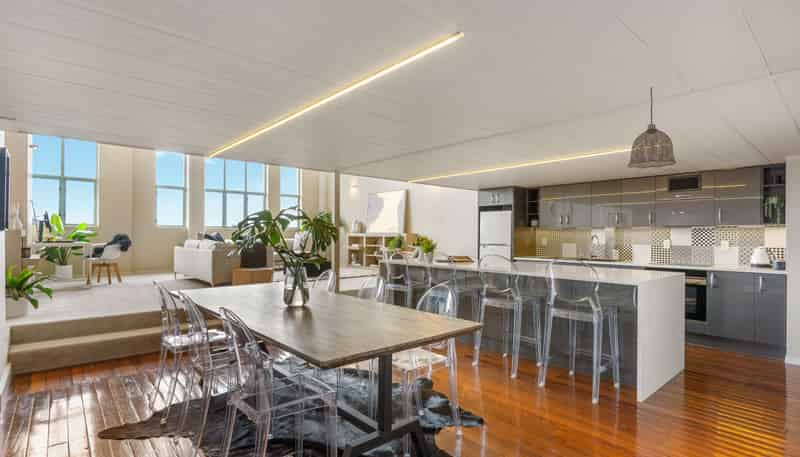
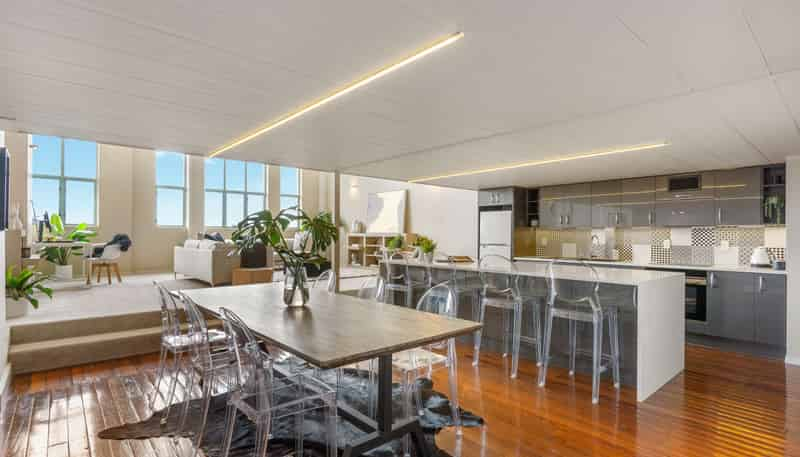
- pendant lamp (651, 126)
